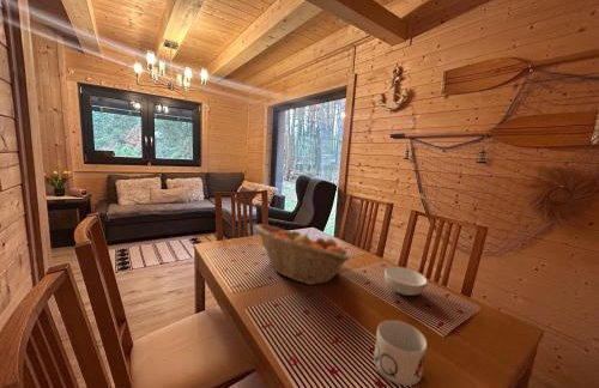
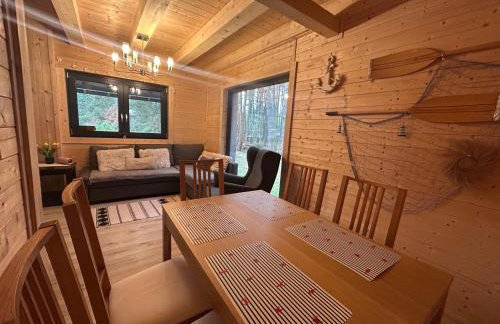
- mug (398, 345)
- cereal bowl (404, 283)
- fruit basket (300, 248)
